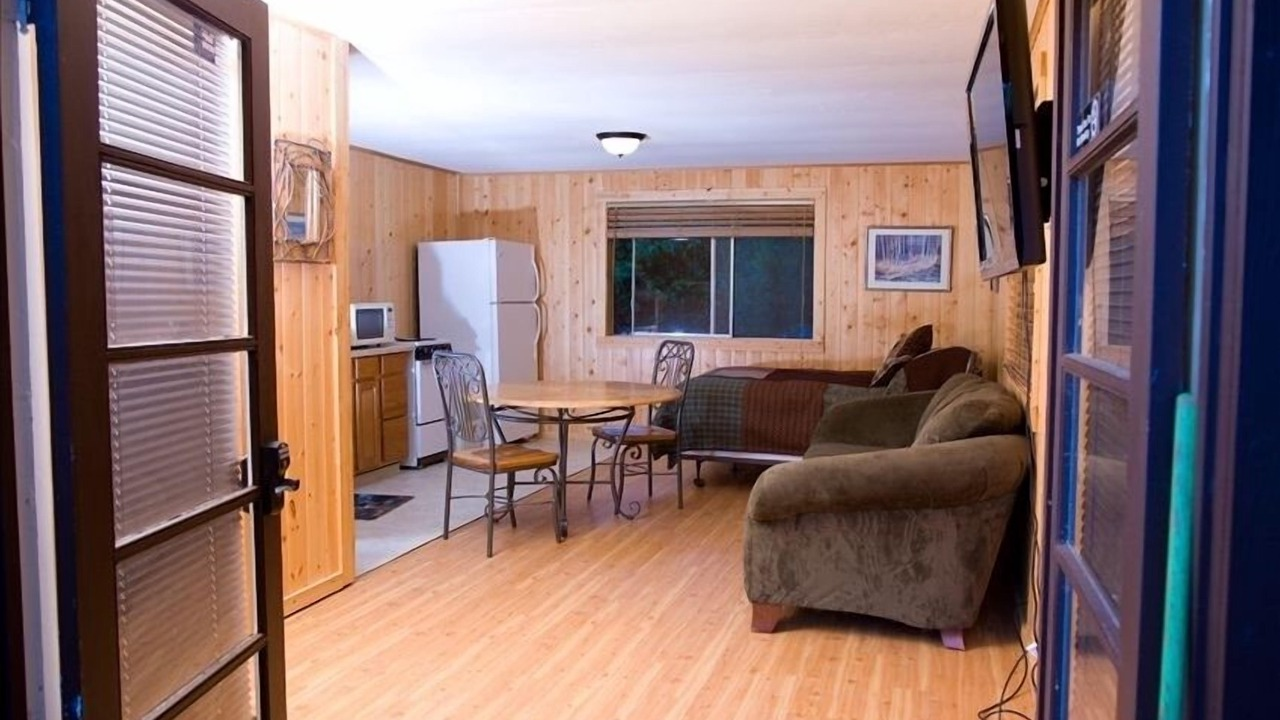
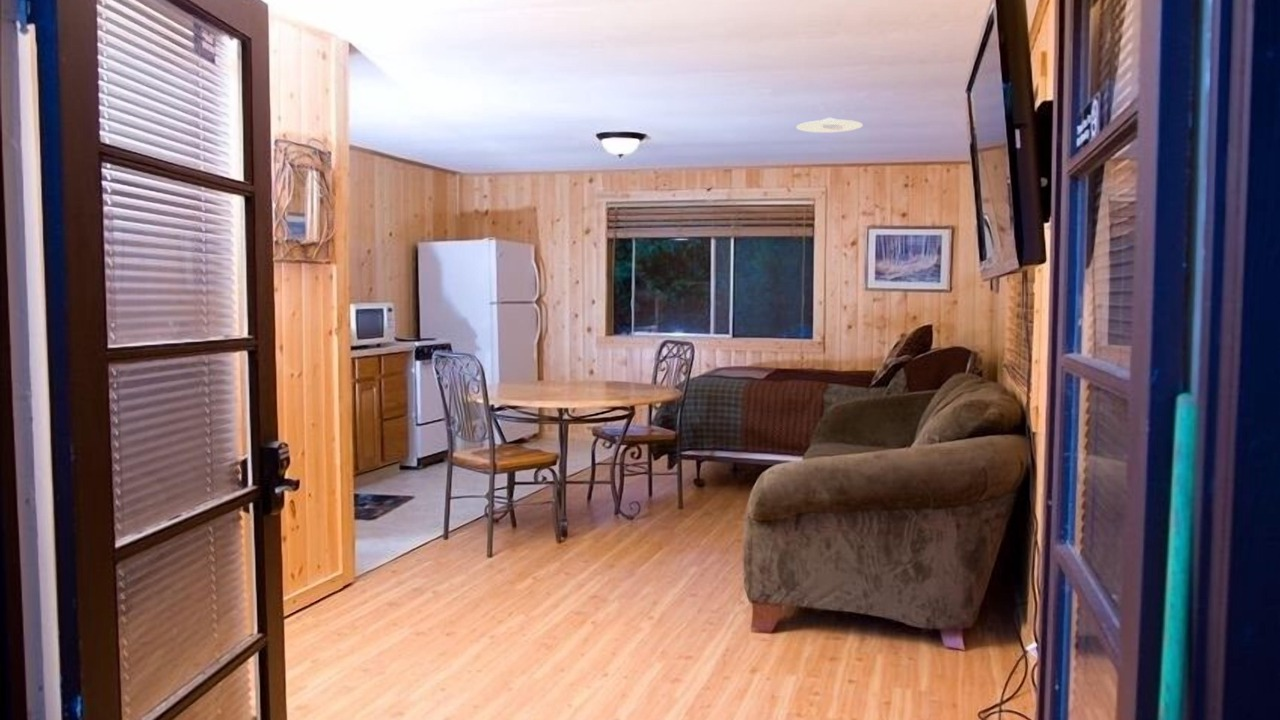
+ recessed light (829, 122)
